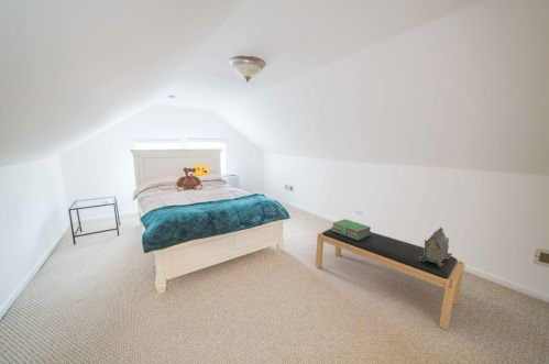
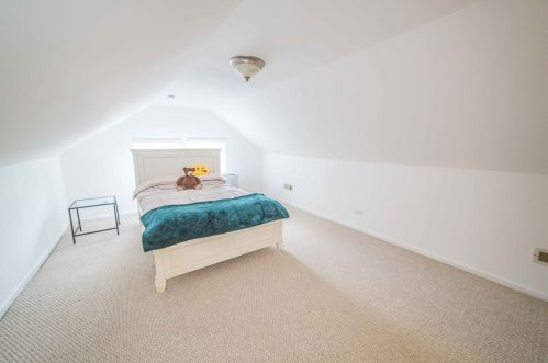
- stack of books (350, 228)
- decorative box (436, 244)
- bench (380, 262)
